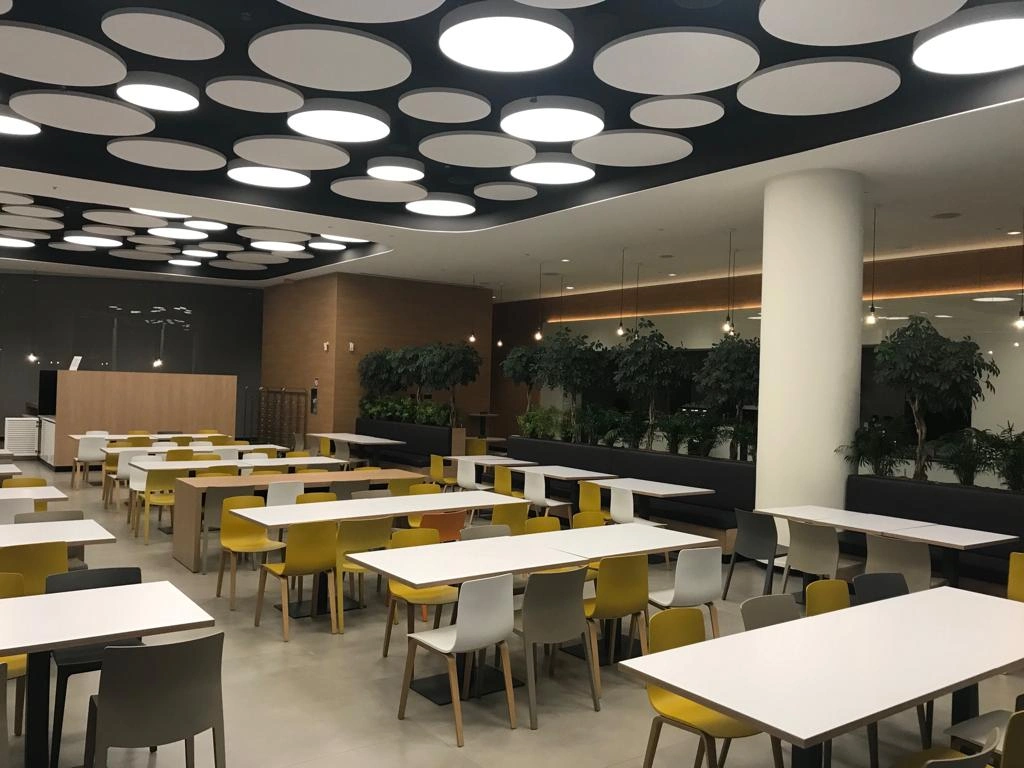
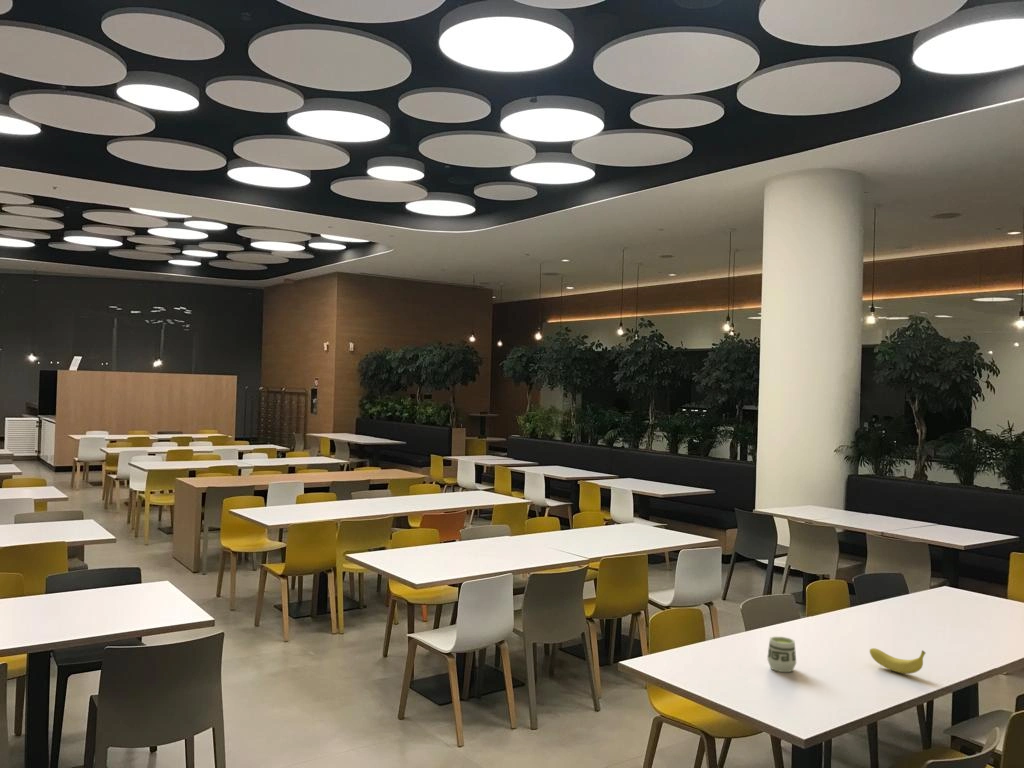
+ cup (781, 654)
+ fruit (896, 658)
